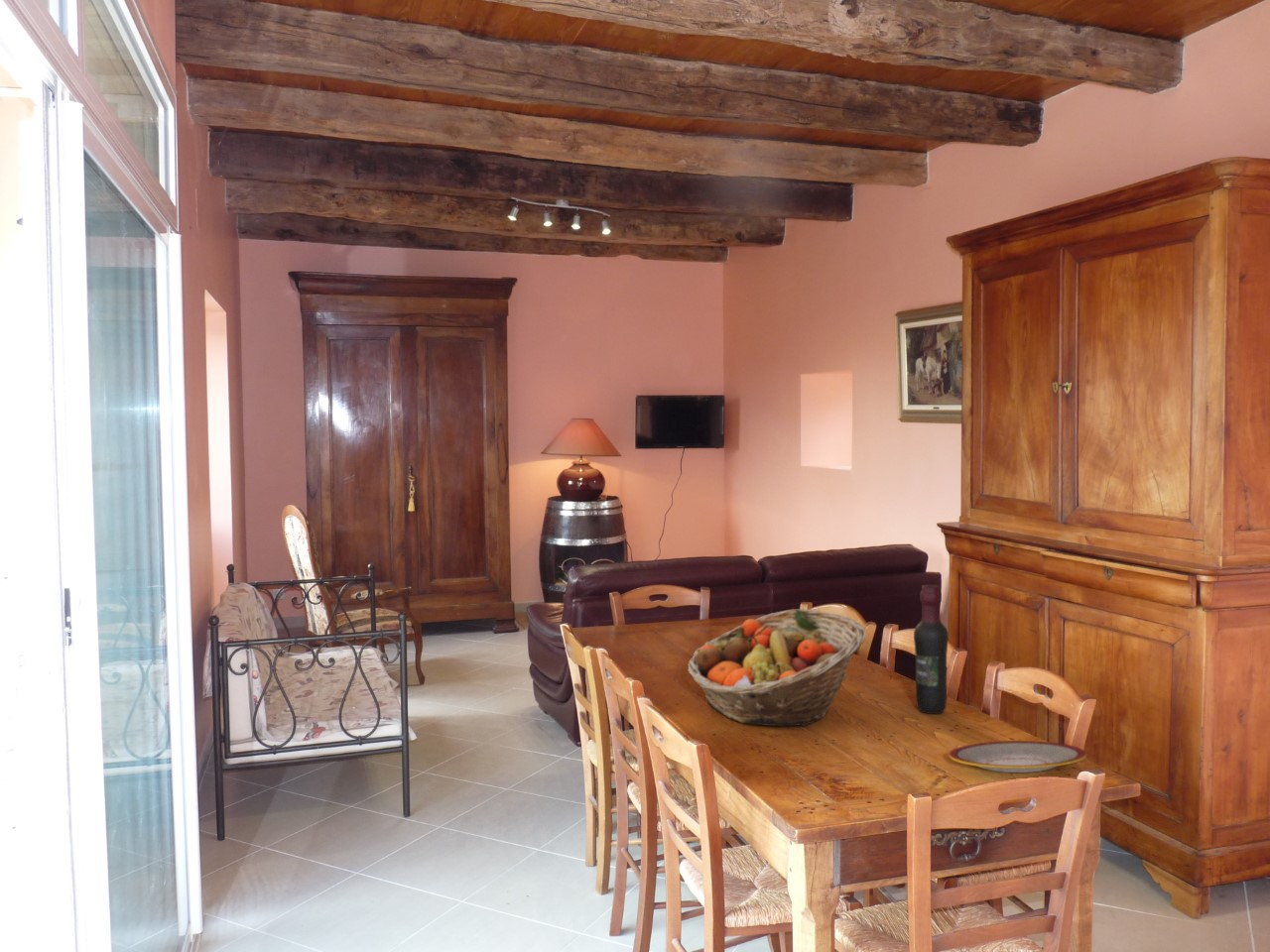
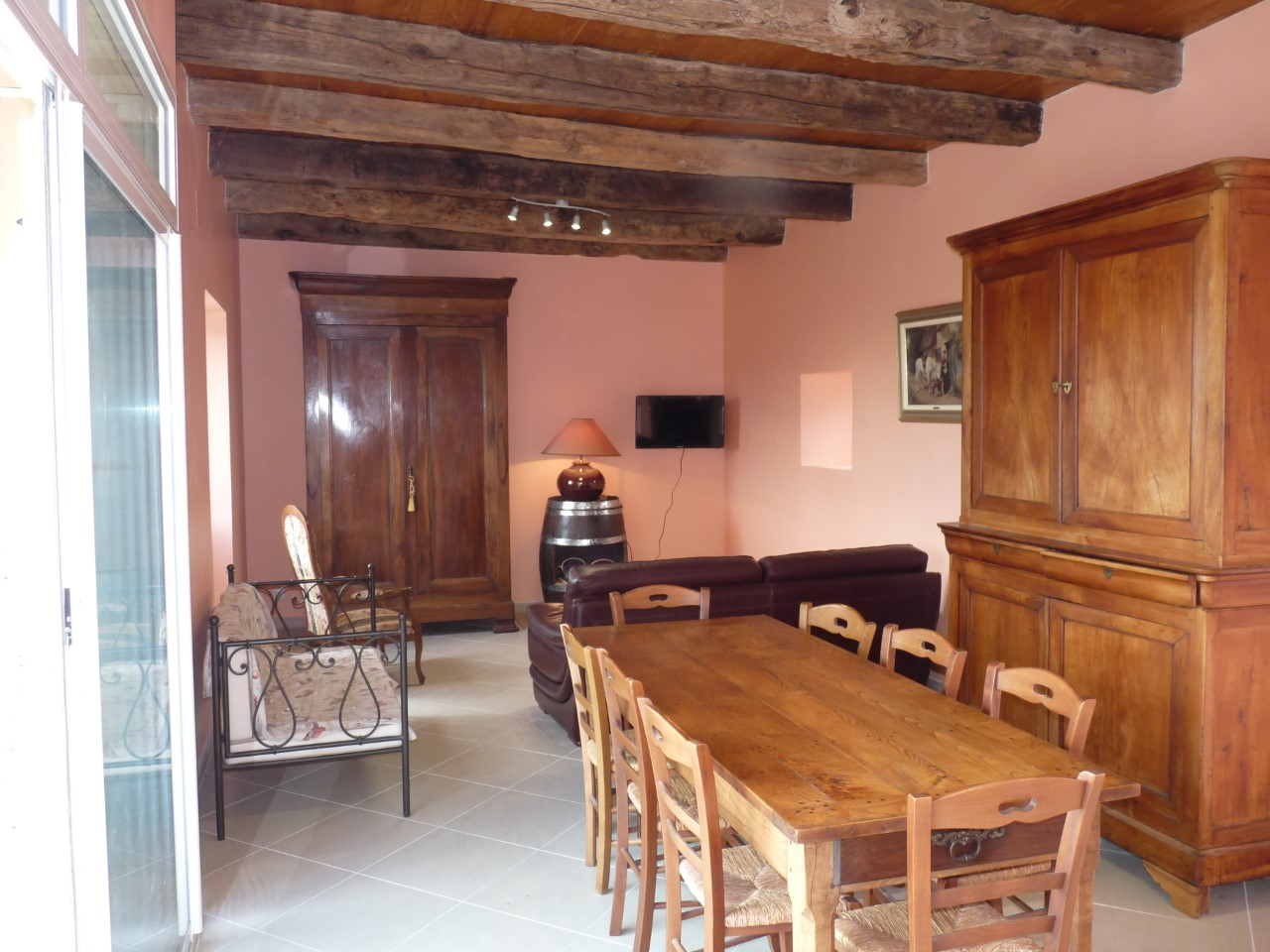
- fruit basket (775, 662)
- plate (1017, 759)
- wine bottle (931, 648)
